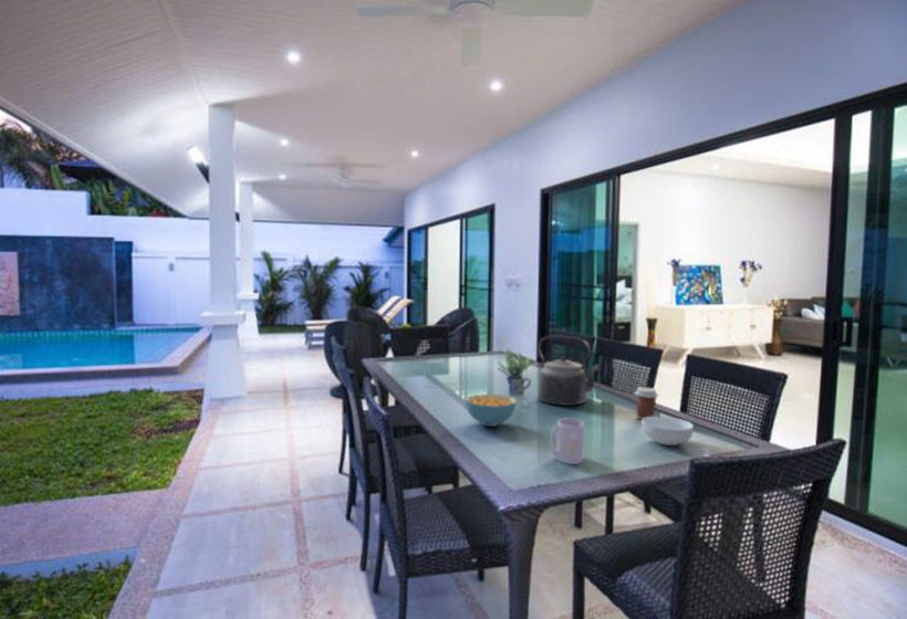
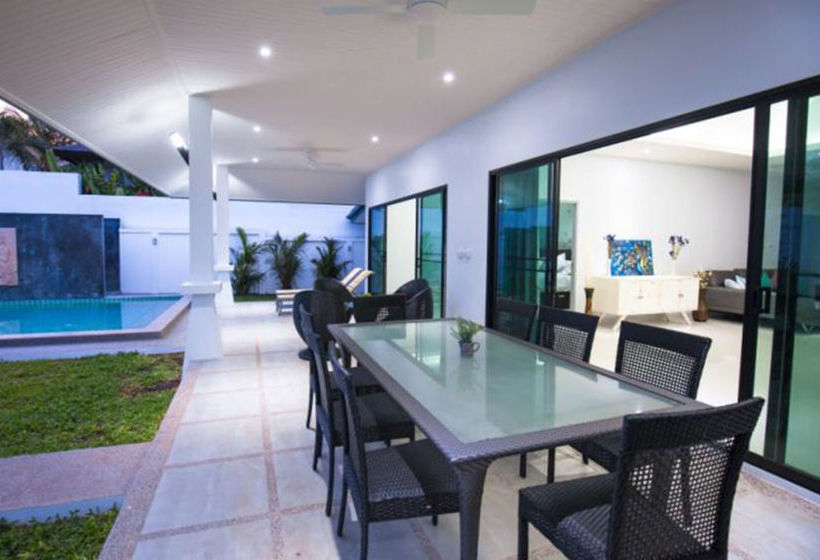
- coffee cup (645, 403)
- mug (565, 440)
- cereal bowl (490, 411)
- kettle (567, 368)
- cereal bowl (666, 432)
